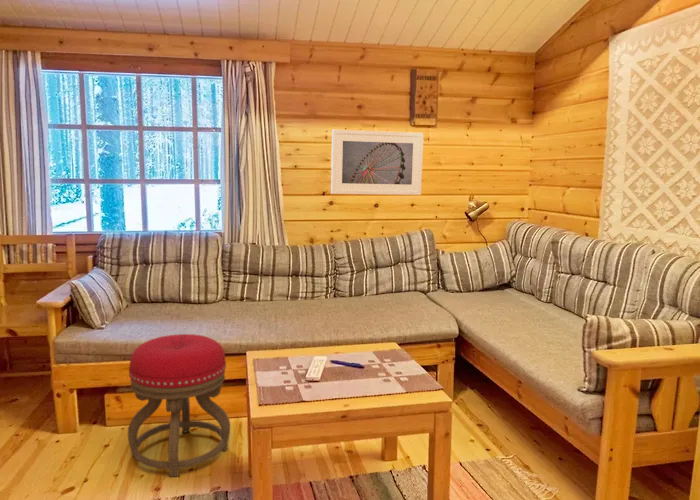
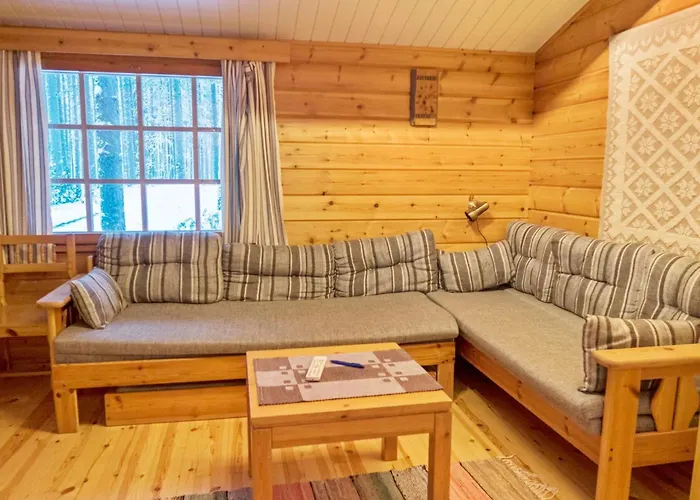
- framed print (377, 163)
- stool (179, 398)
